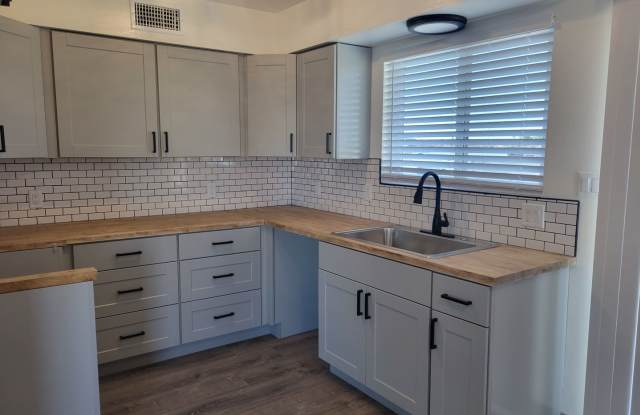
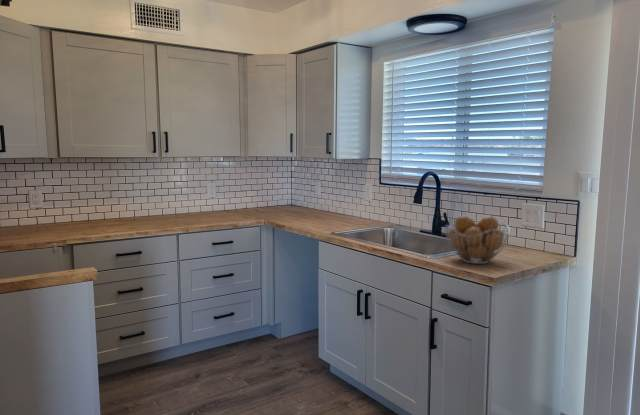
+ fruit basket (476, 238)
